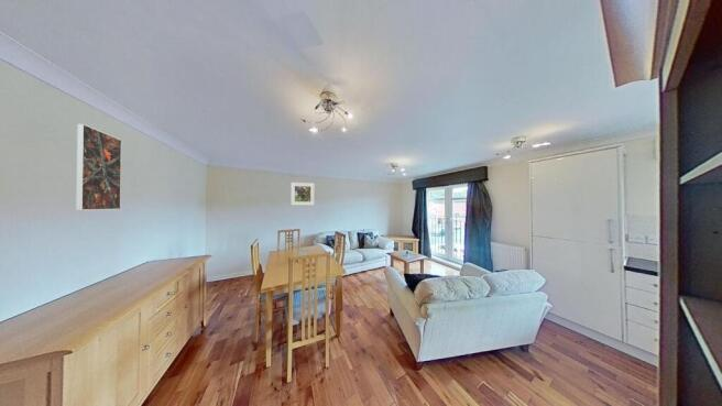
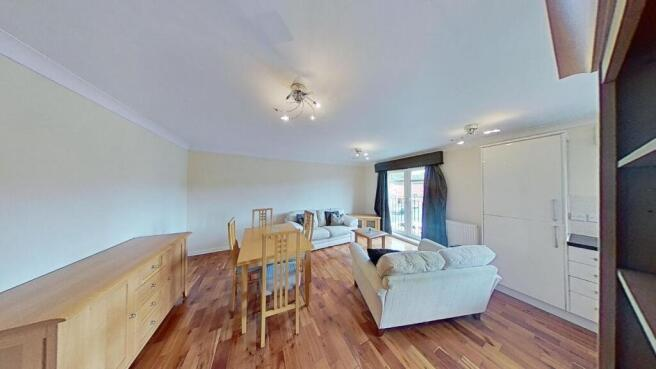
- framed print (303, 194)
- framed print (100, 171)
